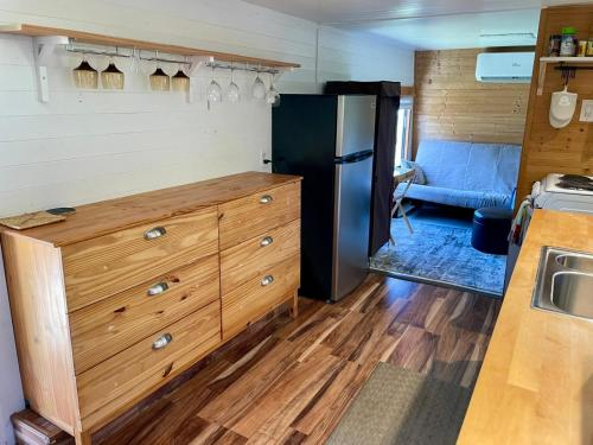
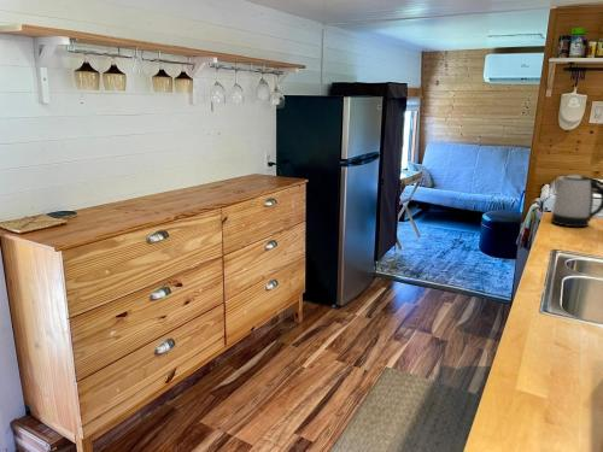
+ kettle (578, 200)
